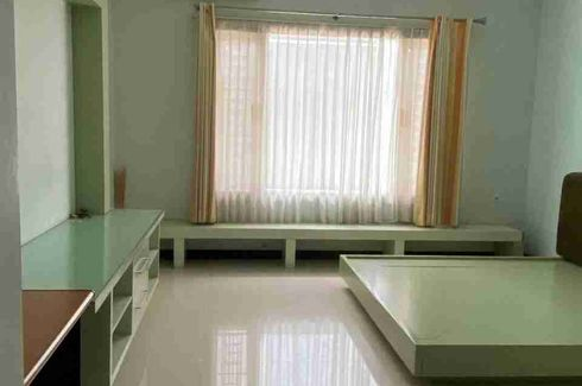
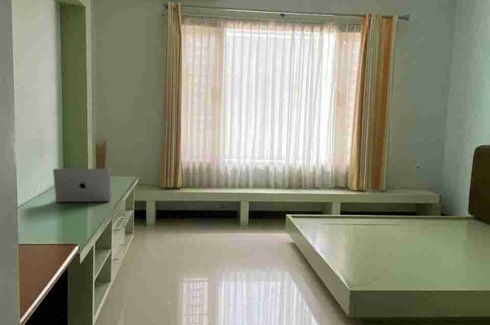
+ laptop (85, 183)
